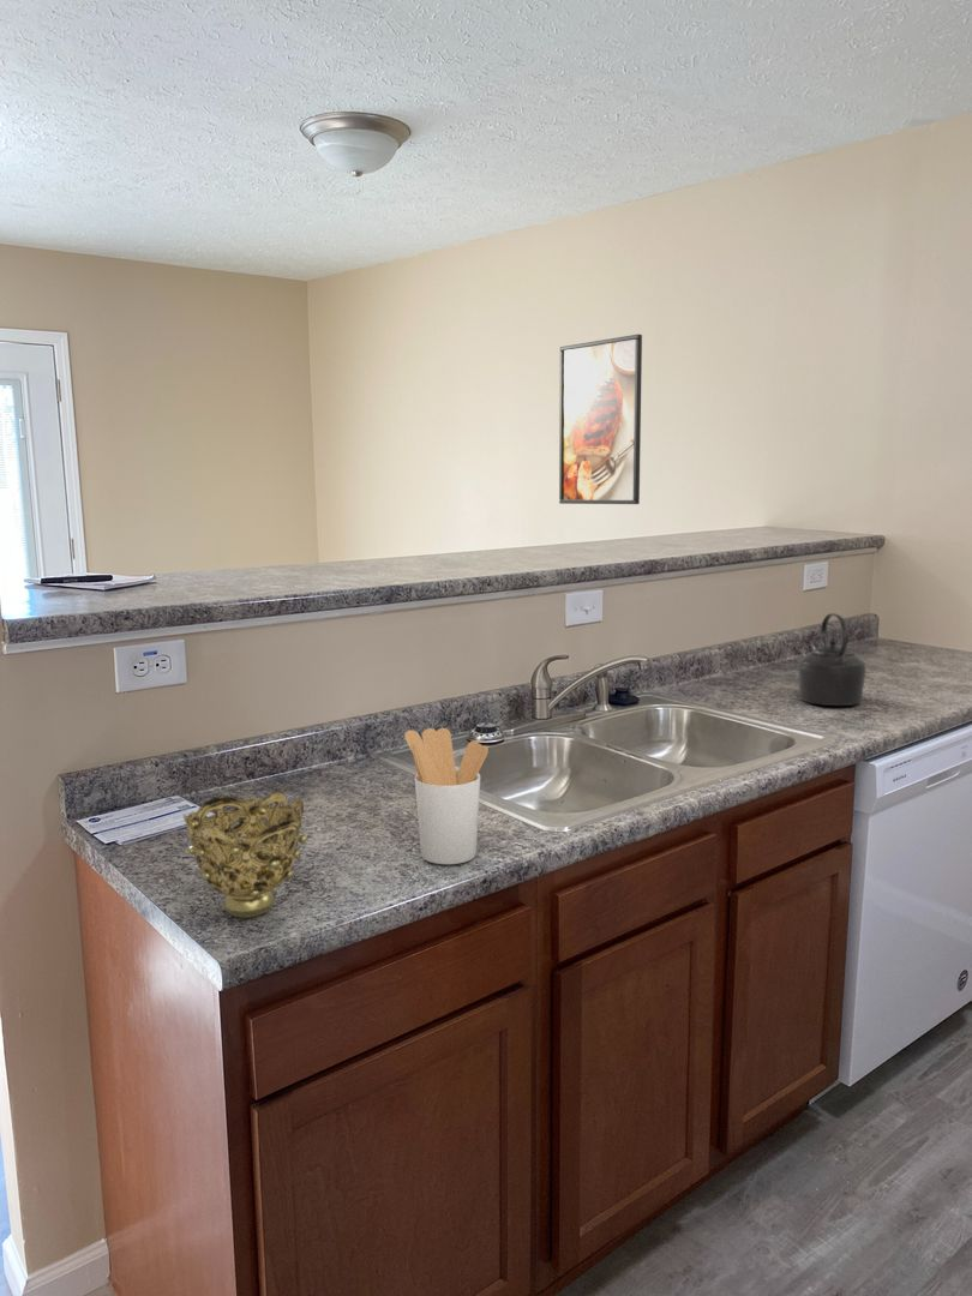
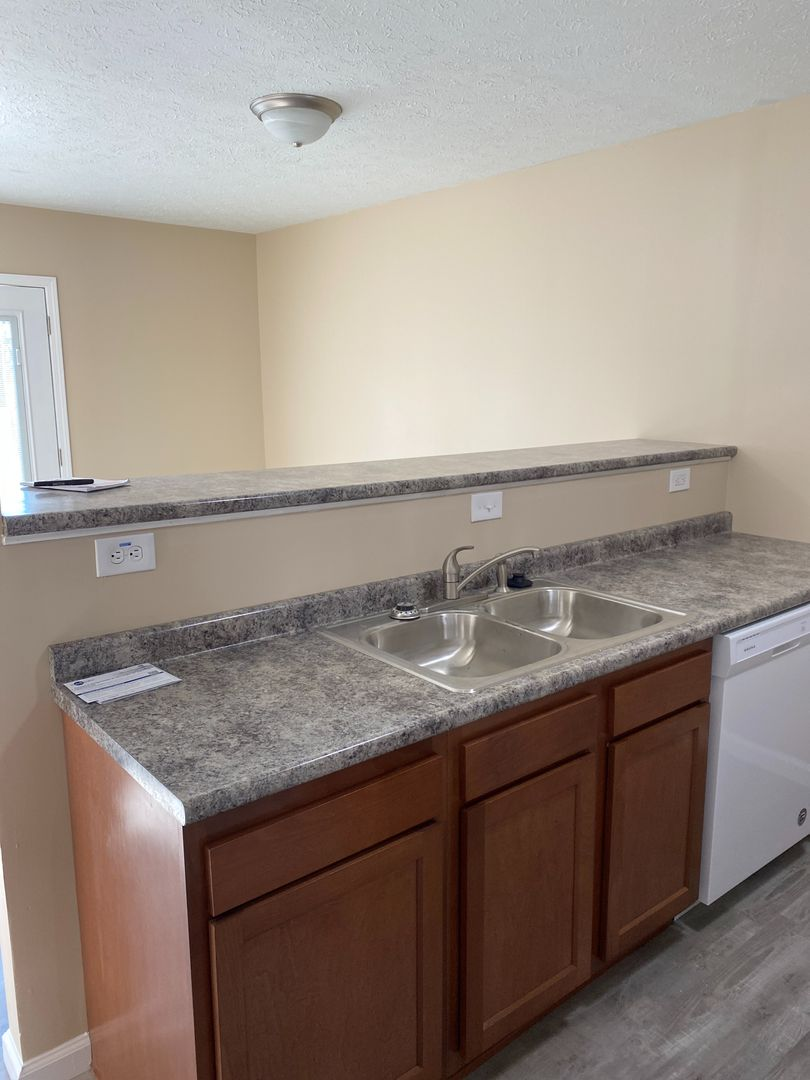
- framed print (598, 422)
- decorative bowl (247, 858)
- utensil holder (440, 791)
- kettle (827, 654)
